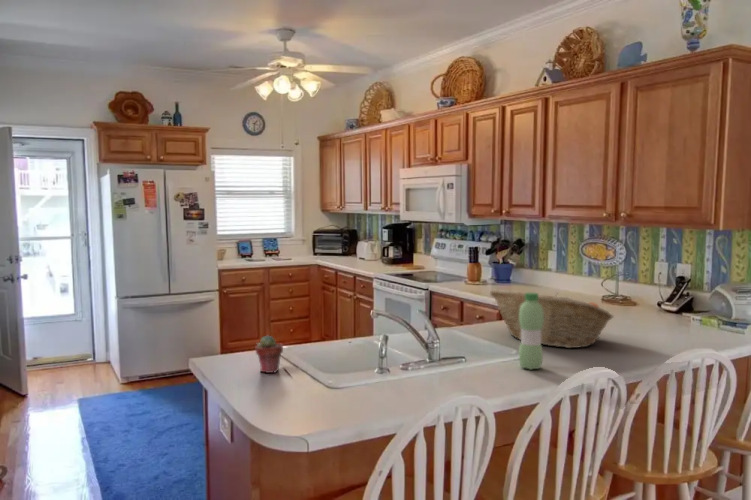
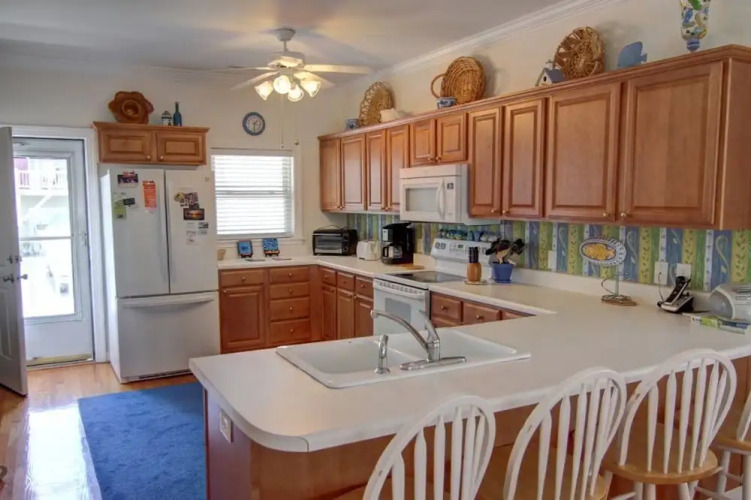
- water bottle (531, 330)
- potted succulent (269, 352)
- fruit basket (548, 313)
